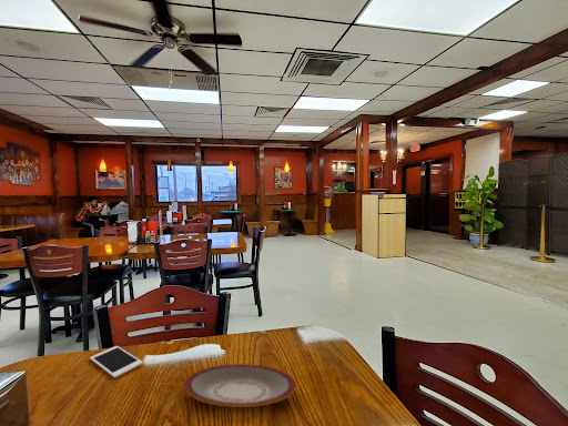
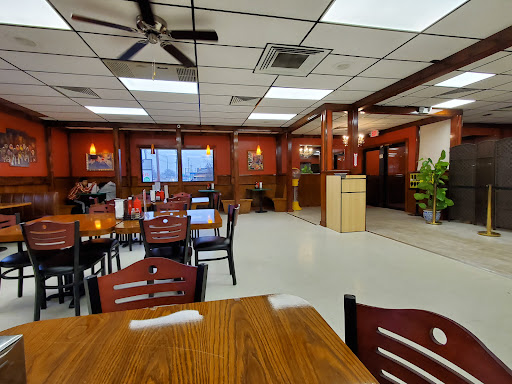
- cell phone (115, 361)
- plate (240, 387)
